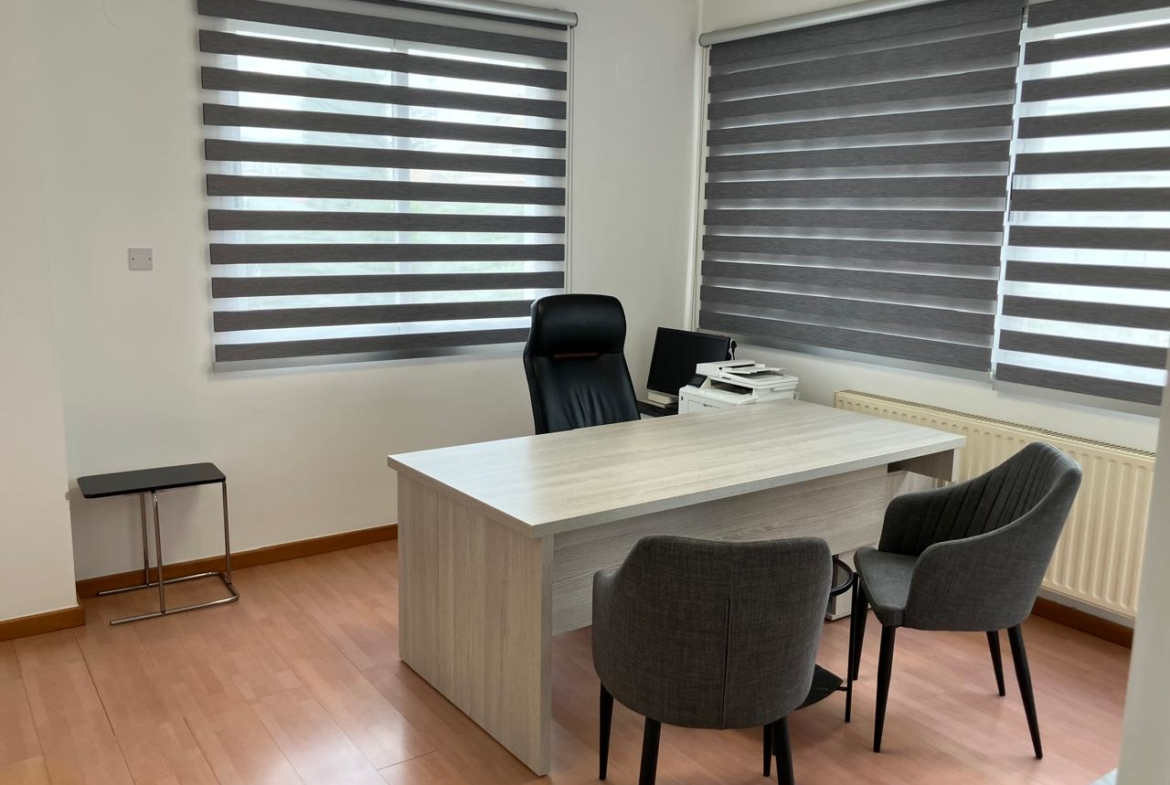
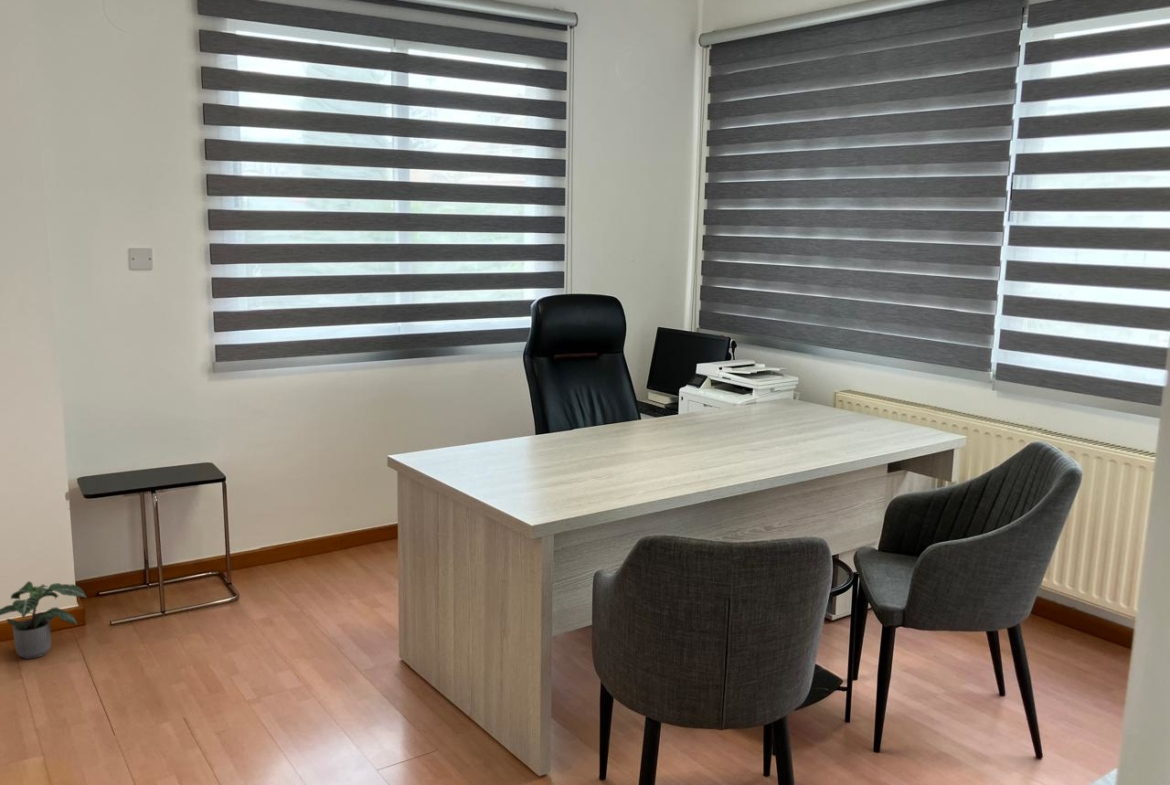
+ potted plant (38, 618)
